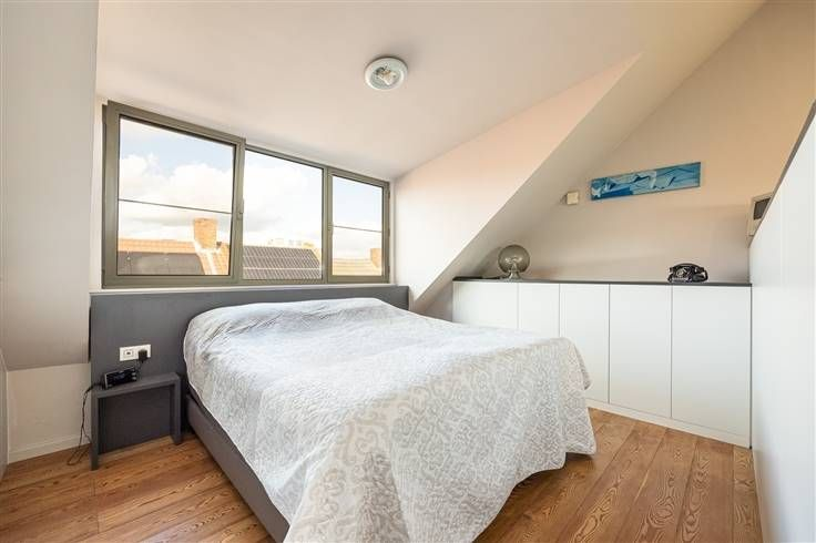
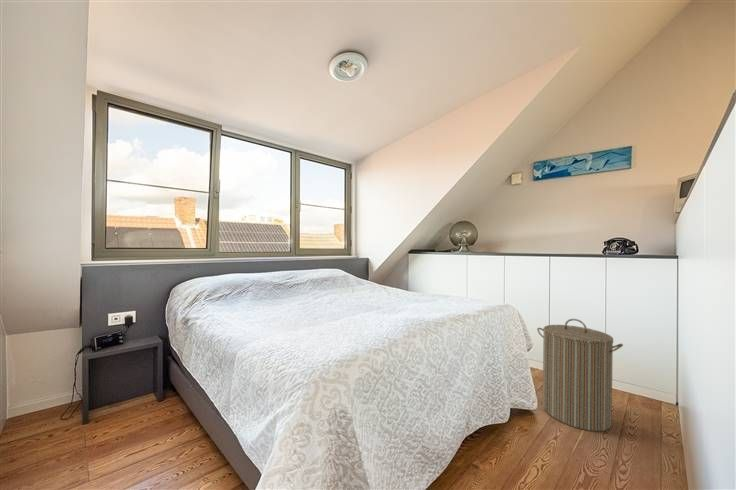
+ laundry hamper (576, 366)
